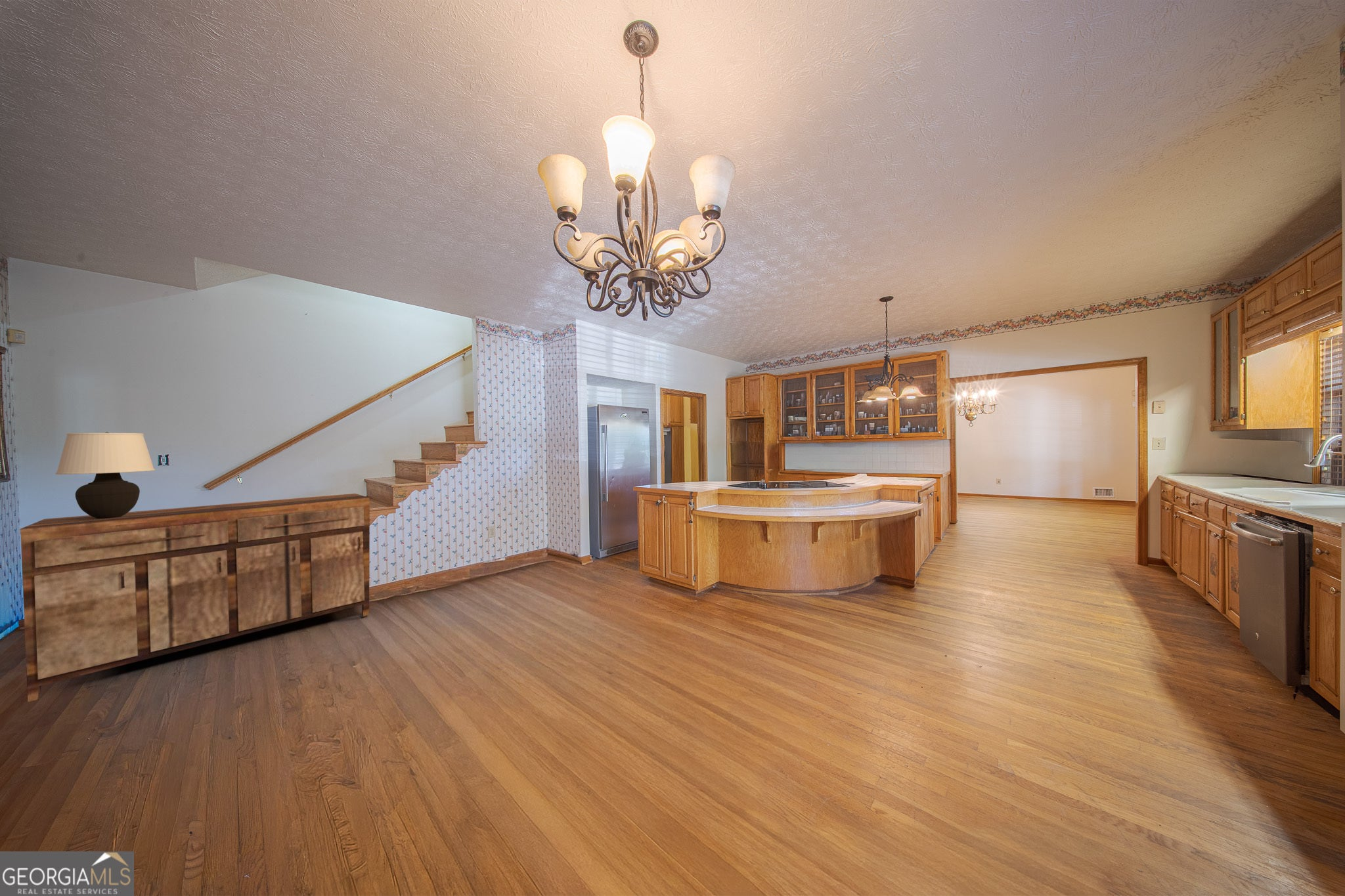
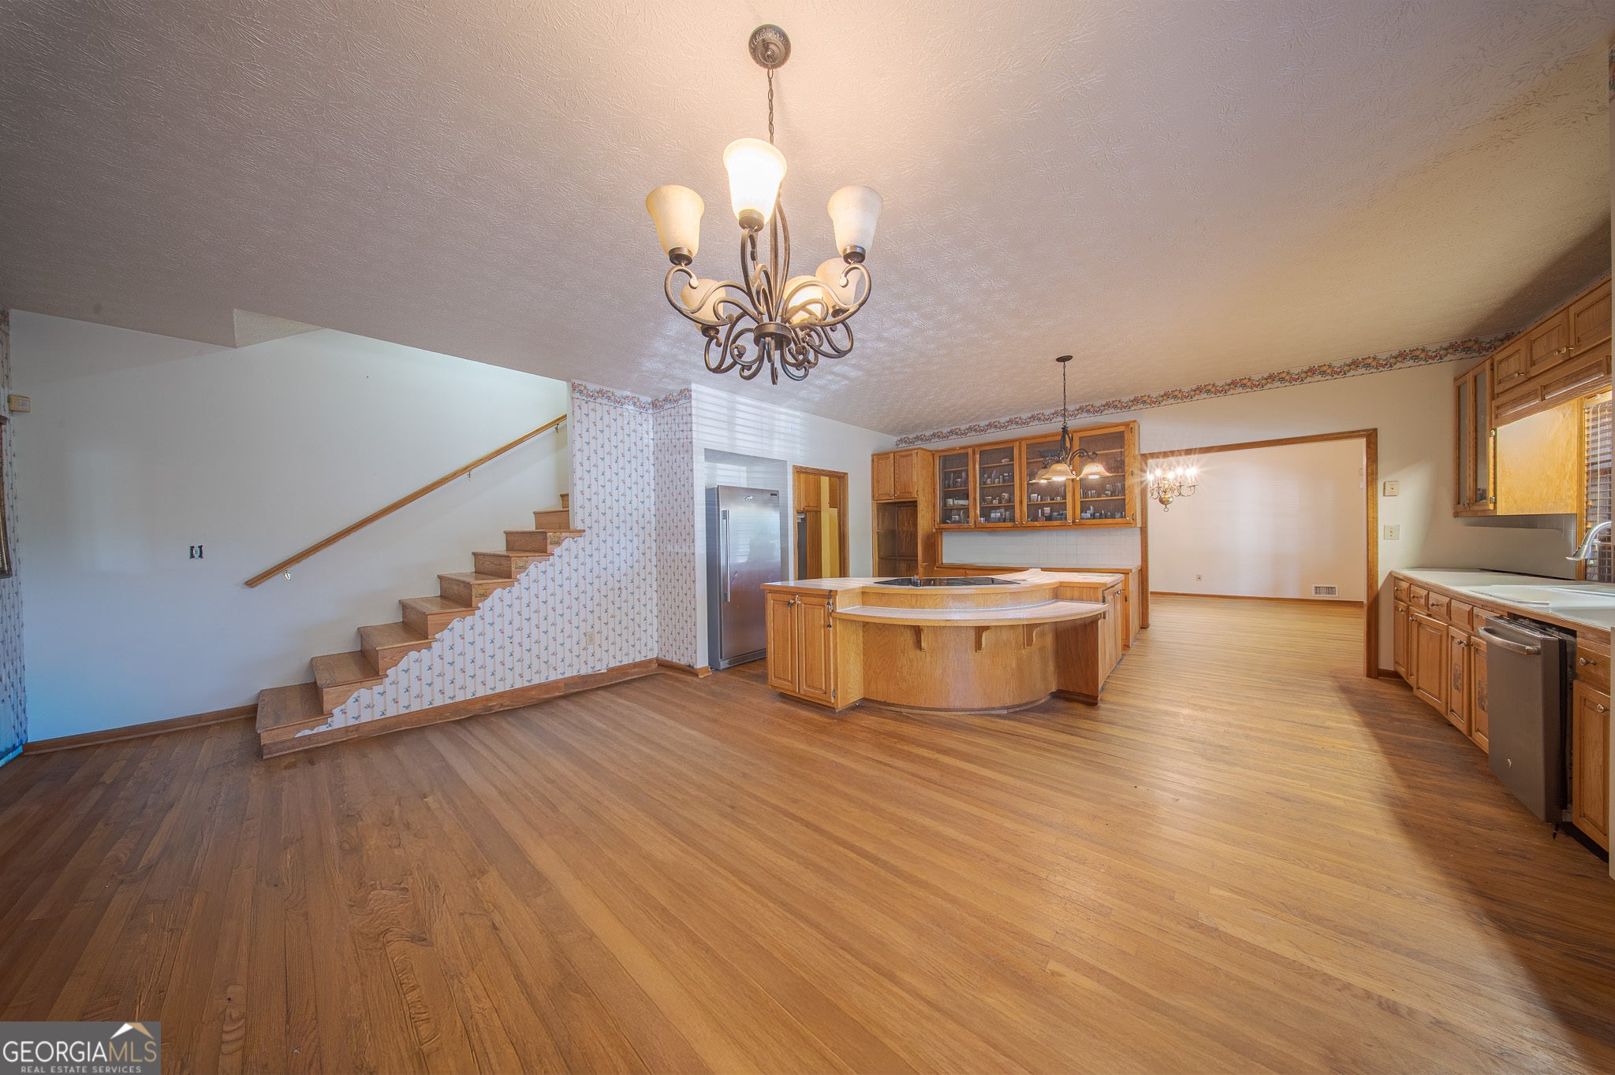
- sideboard (231, 574)
- table lamp (108, 474)
